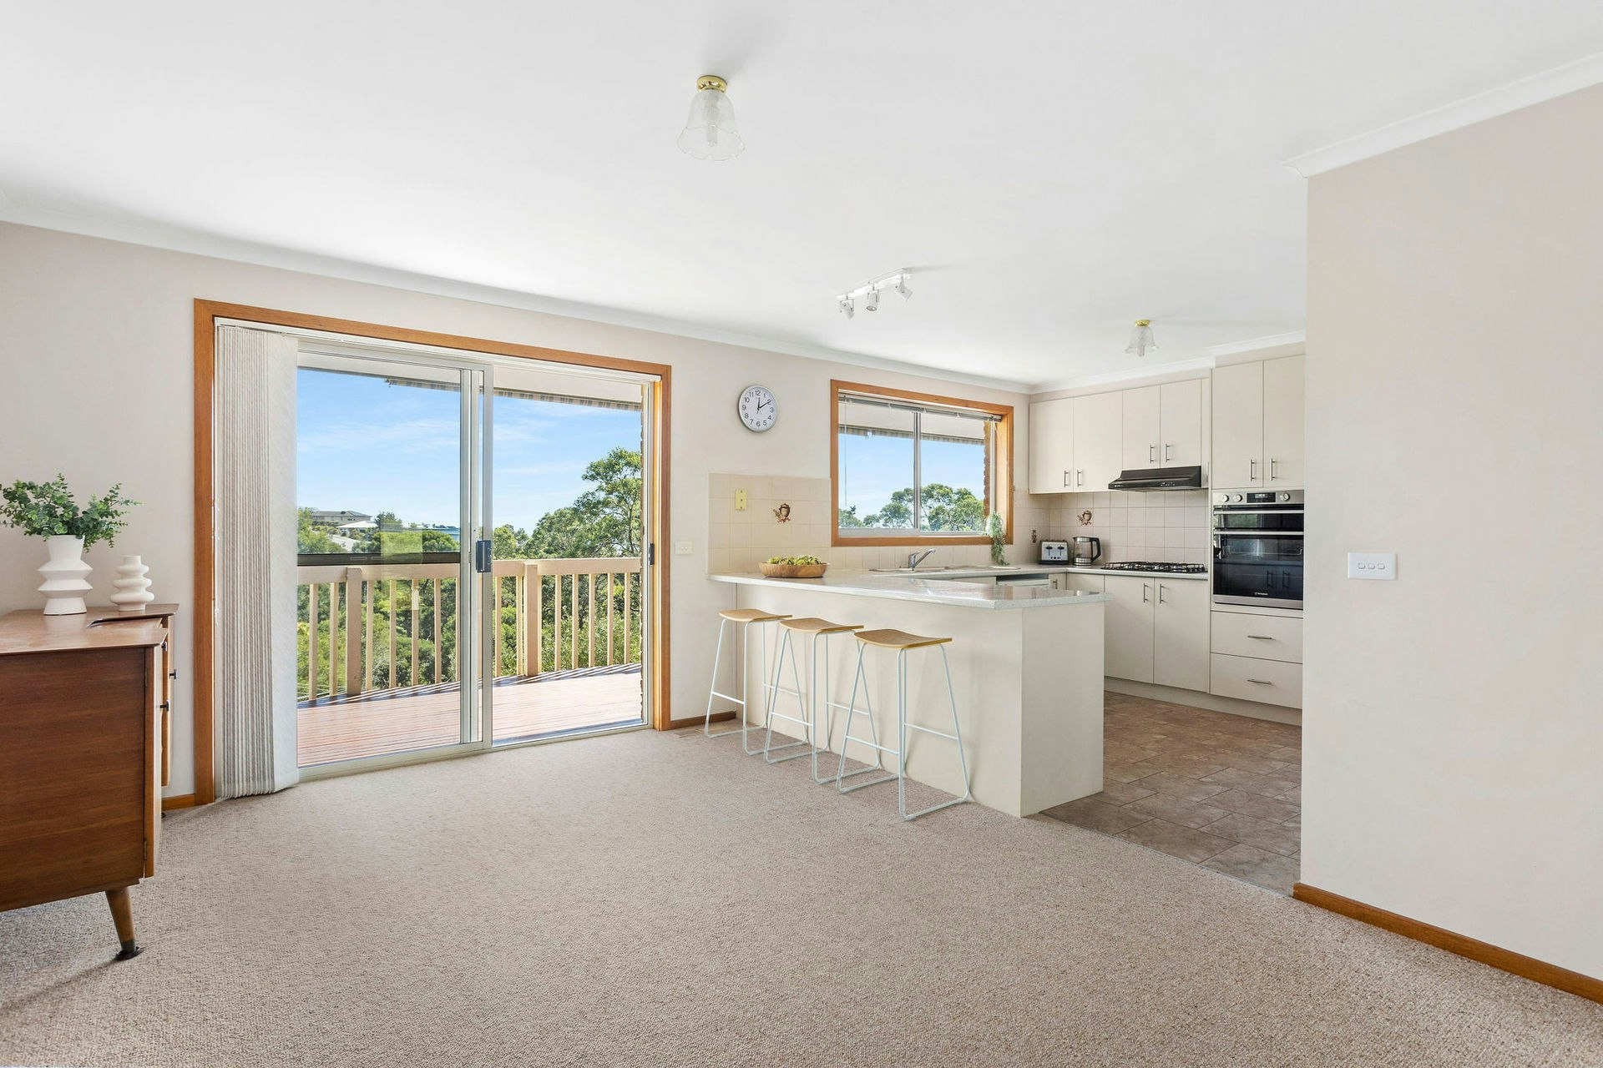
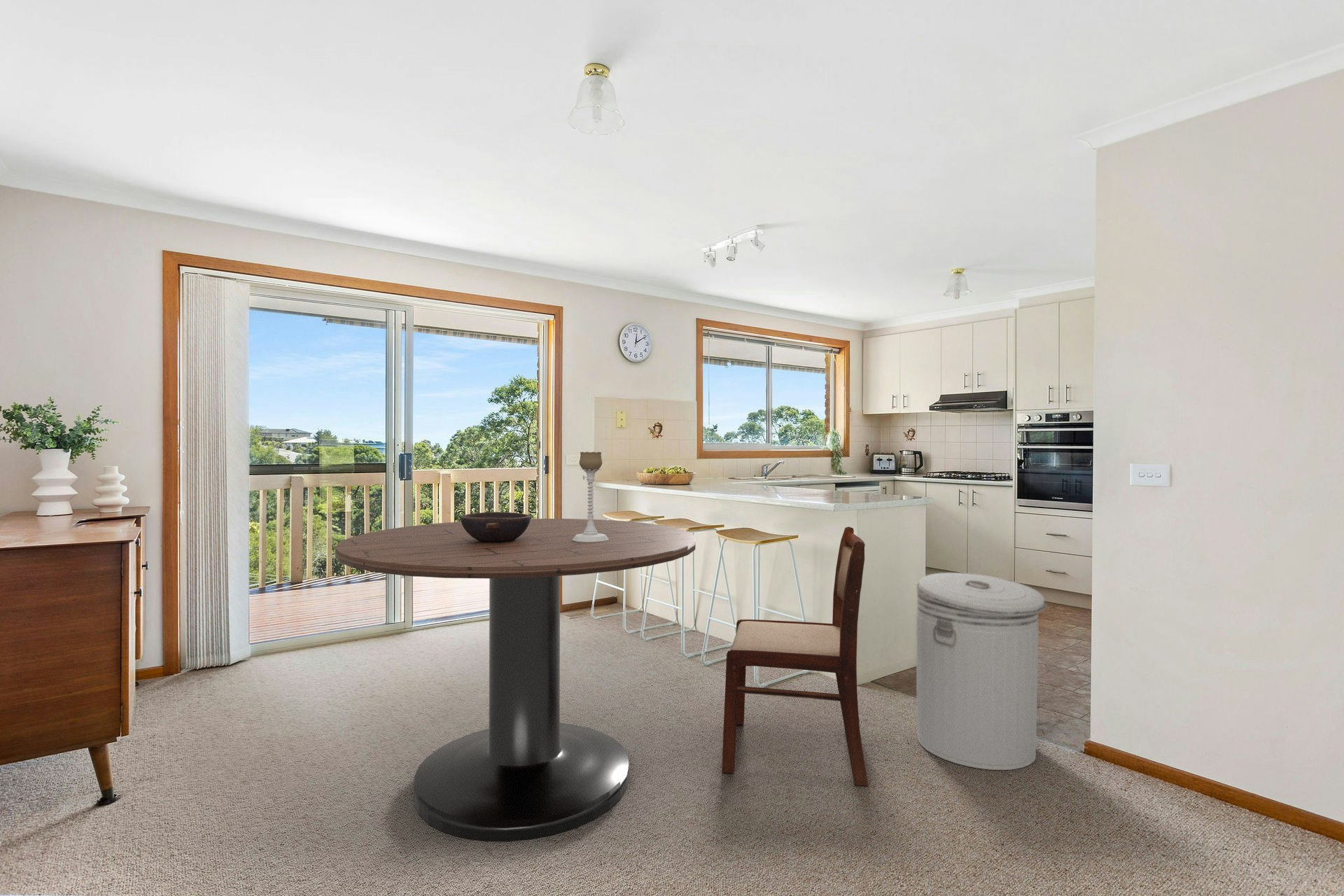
+ can (978, 664)
+ dining table (524, 659)
+ candle holder (590, 495)
+ dining chair (794, 641)
+ bowl (496, 526)
